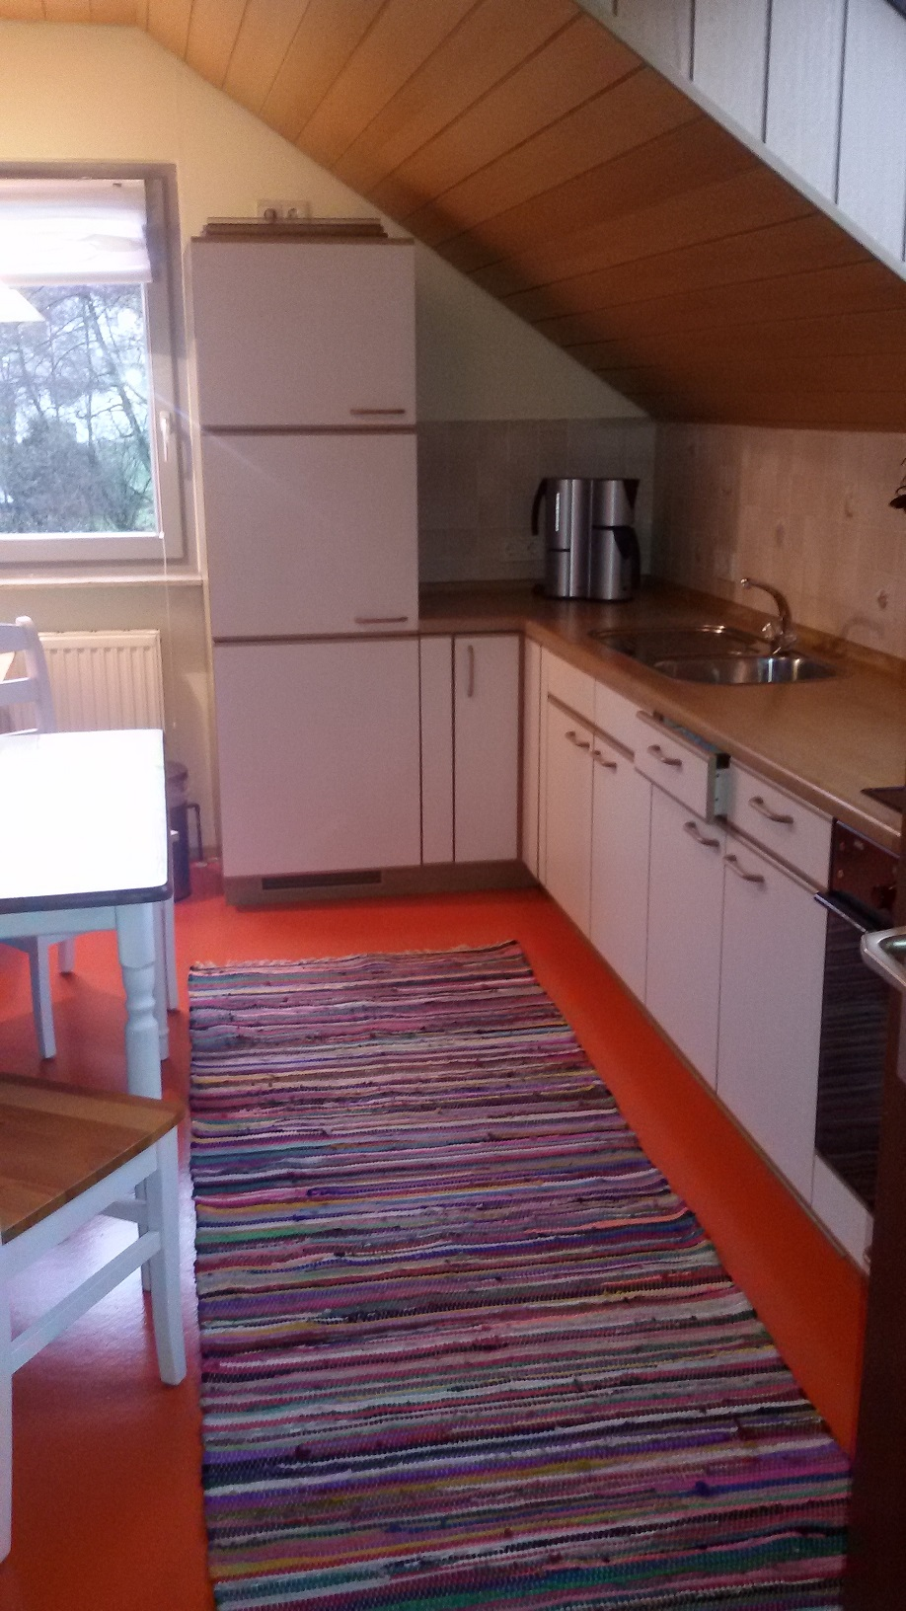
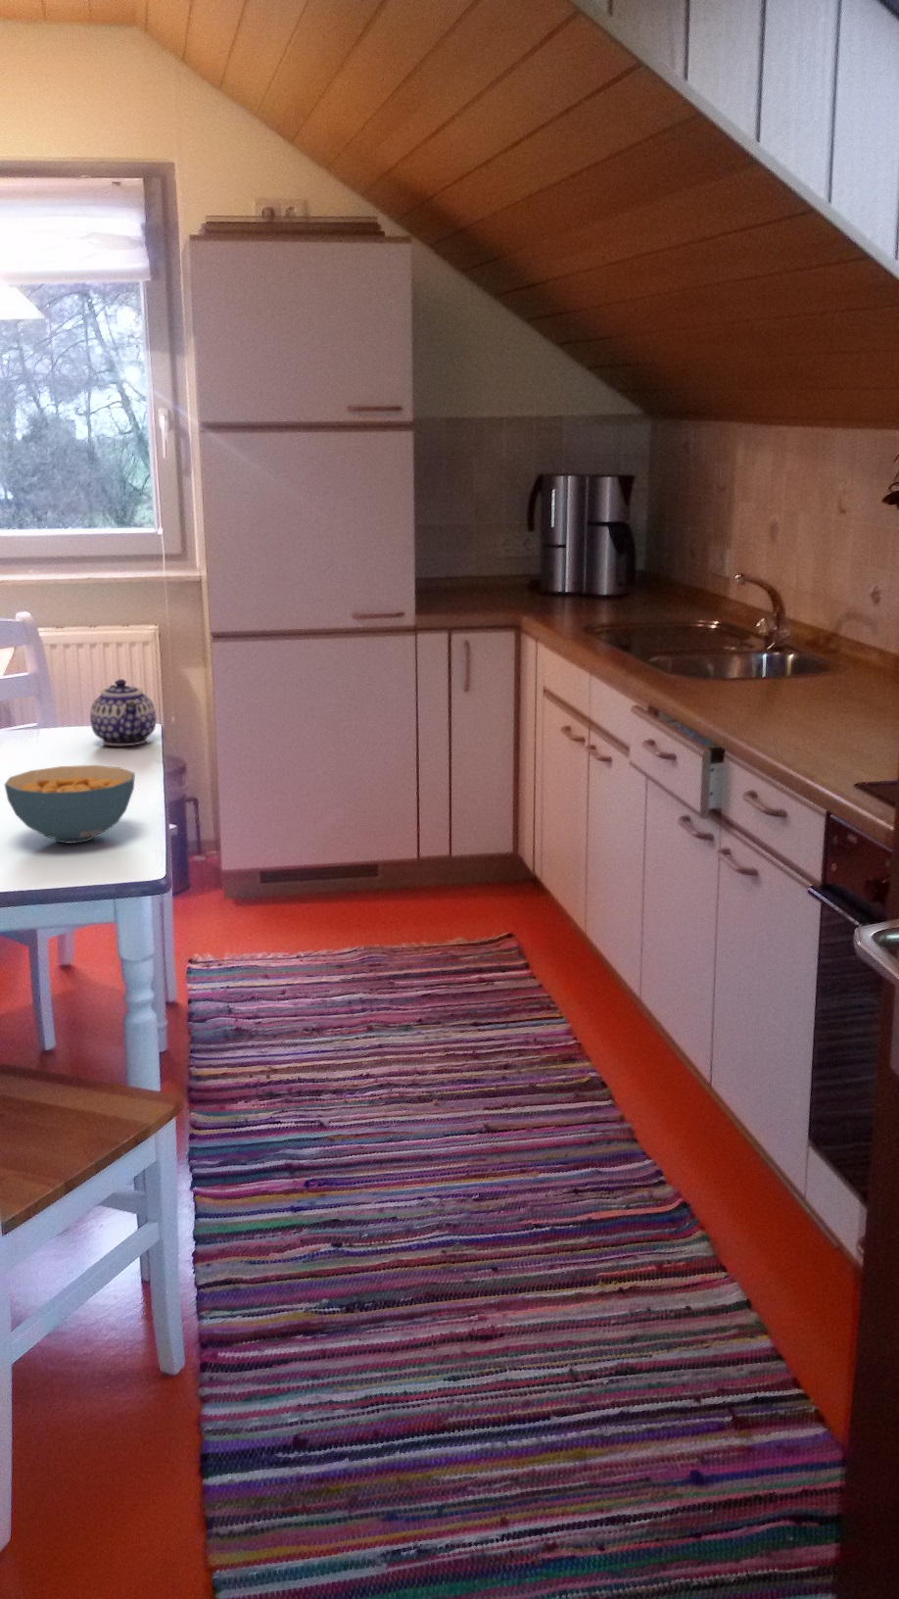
+ cereal bowl (72, 808)
+ teapot (123, 711)
